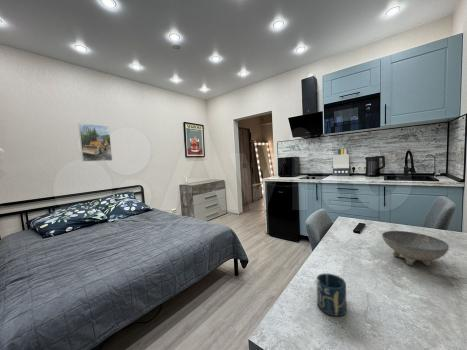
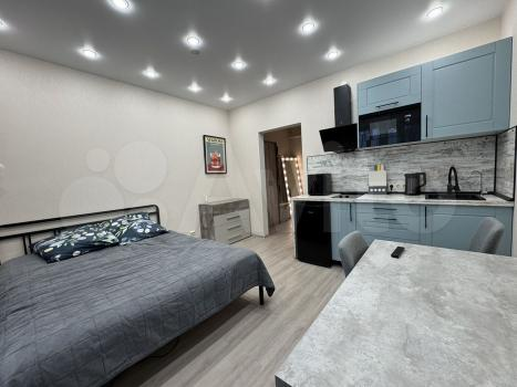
- bowl (412, 249)
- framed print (96, 143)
- cup (333, 291)
